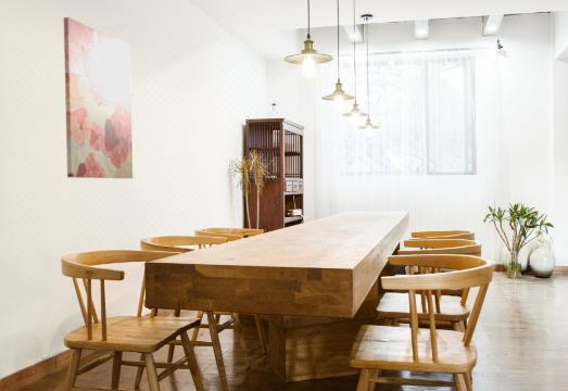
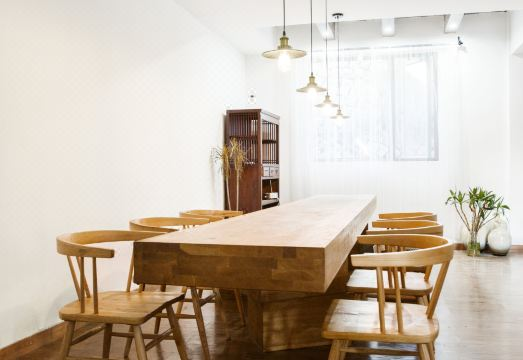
- wall art (101, 105)
